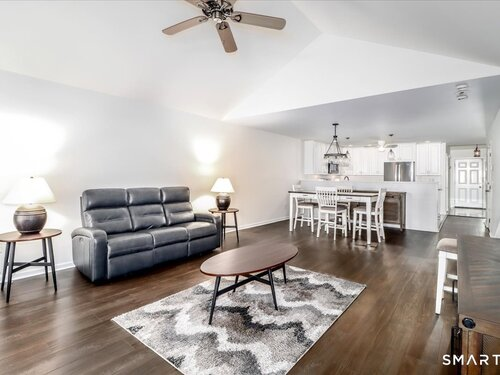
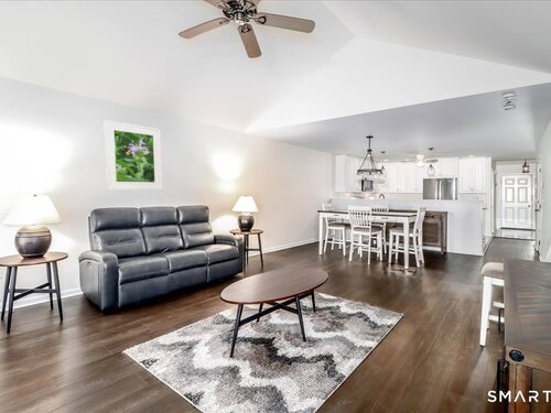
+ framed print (134, 157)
